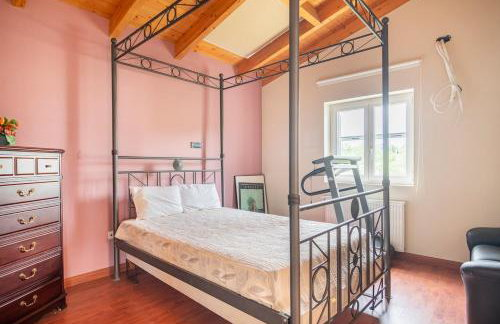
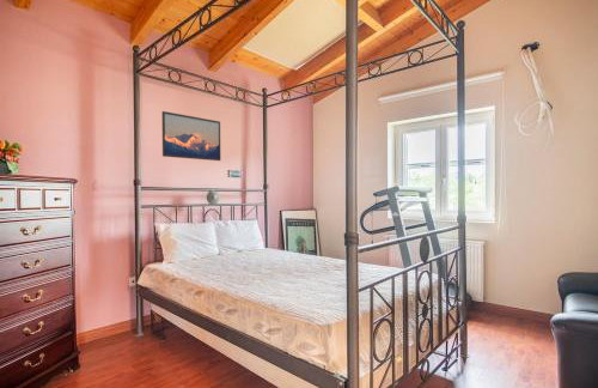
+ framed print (193, 138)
